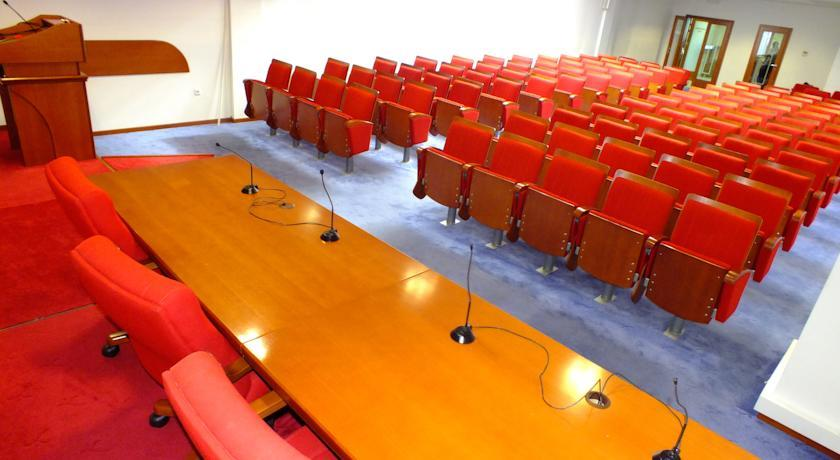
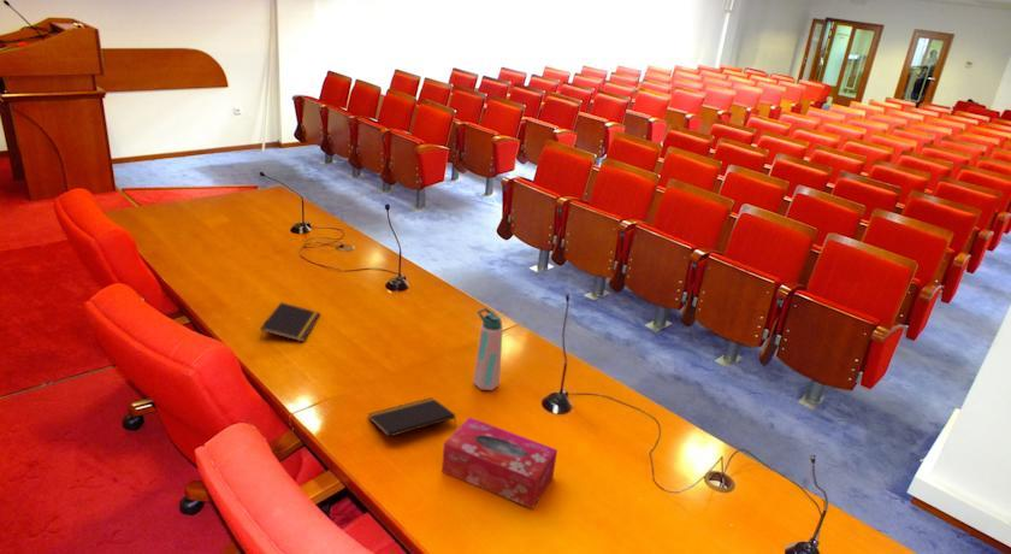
+ tissue box (498, 460)
+ notepad (410, 416)
+ water bottle (487, 349)
+ notepad (291, 320)
